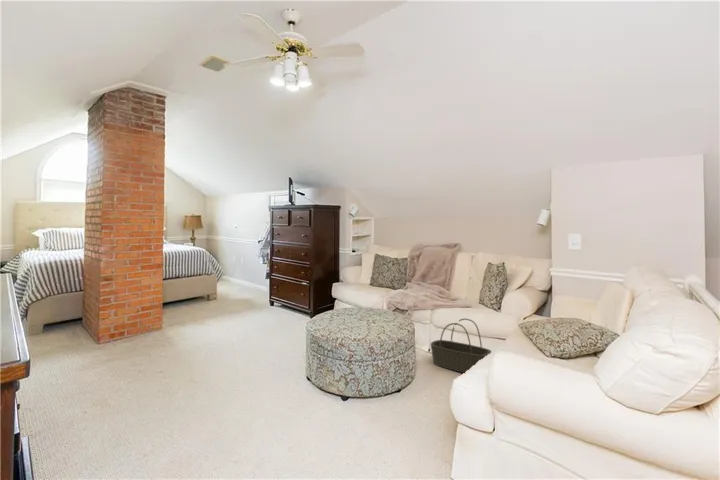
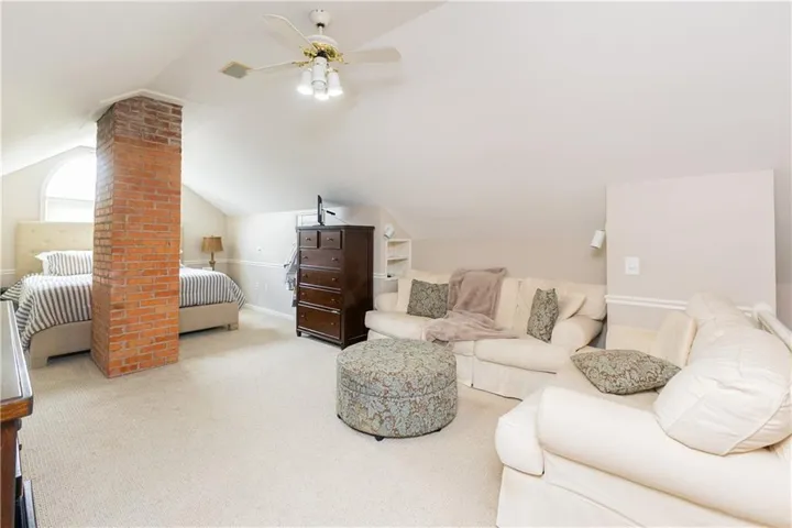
- basket (459, 343)
